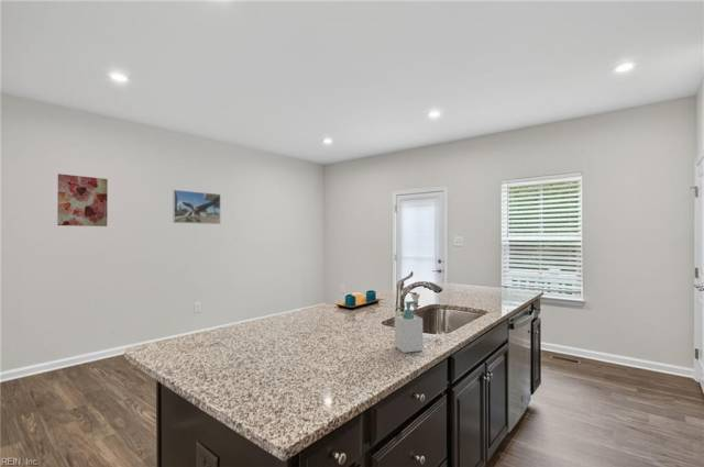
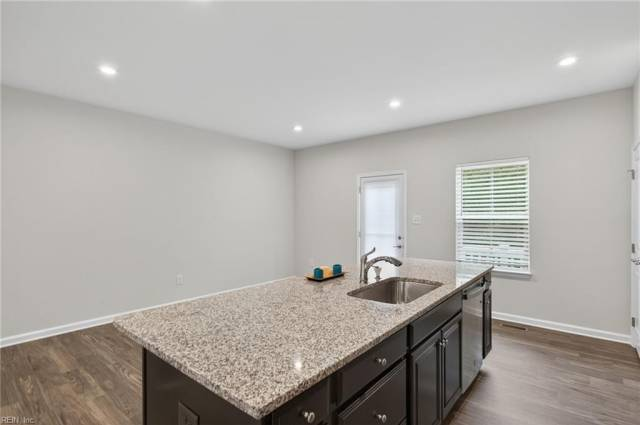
- soap bottle (408, 324)
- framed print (197, 208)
- wall art (82, 201)
